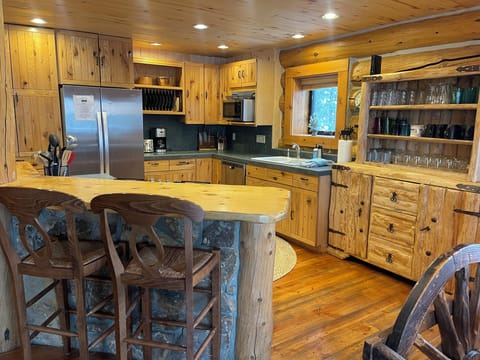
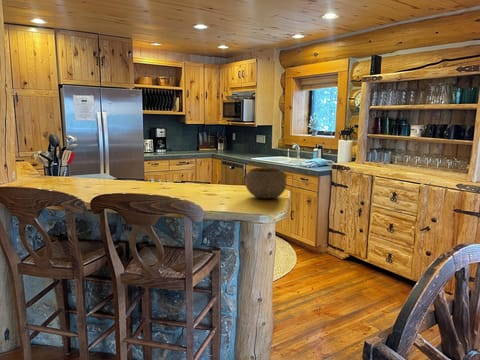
+ bowl (265, 183)
